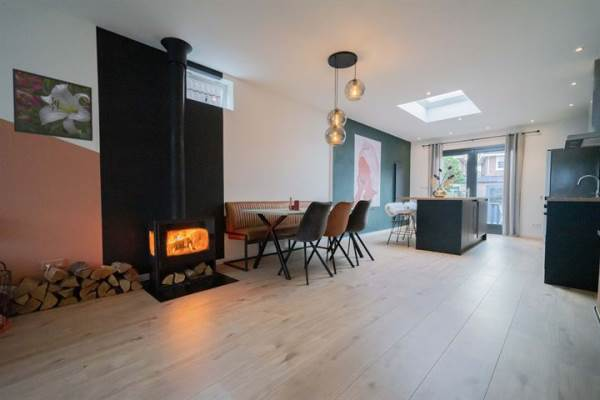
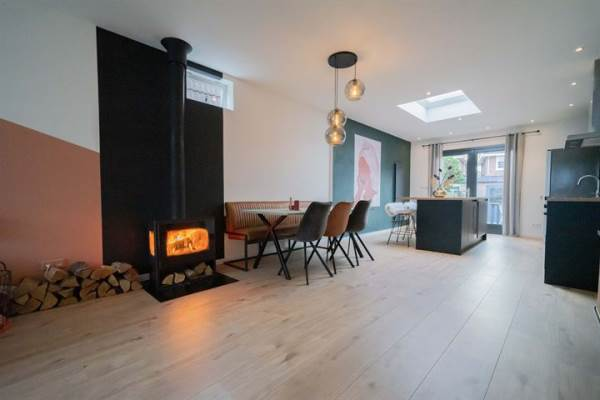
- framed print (56, 107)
